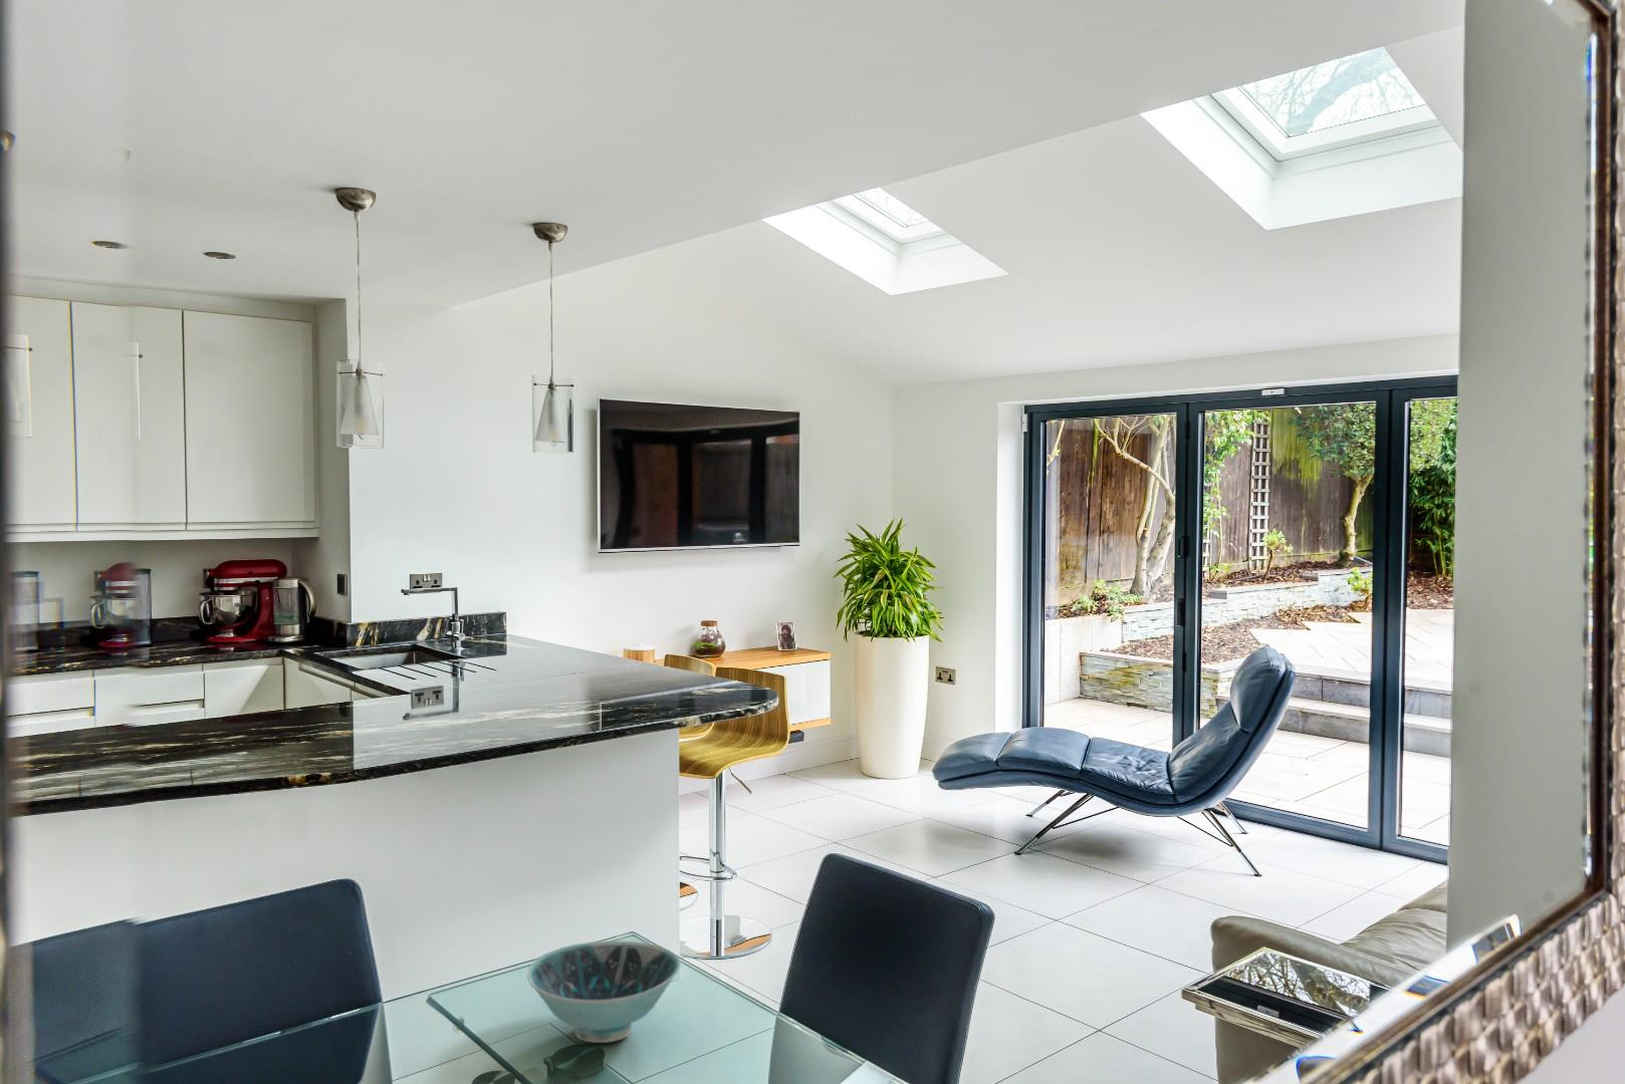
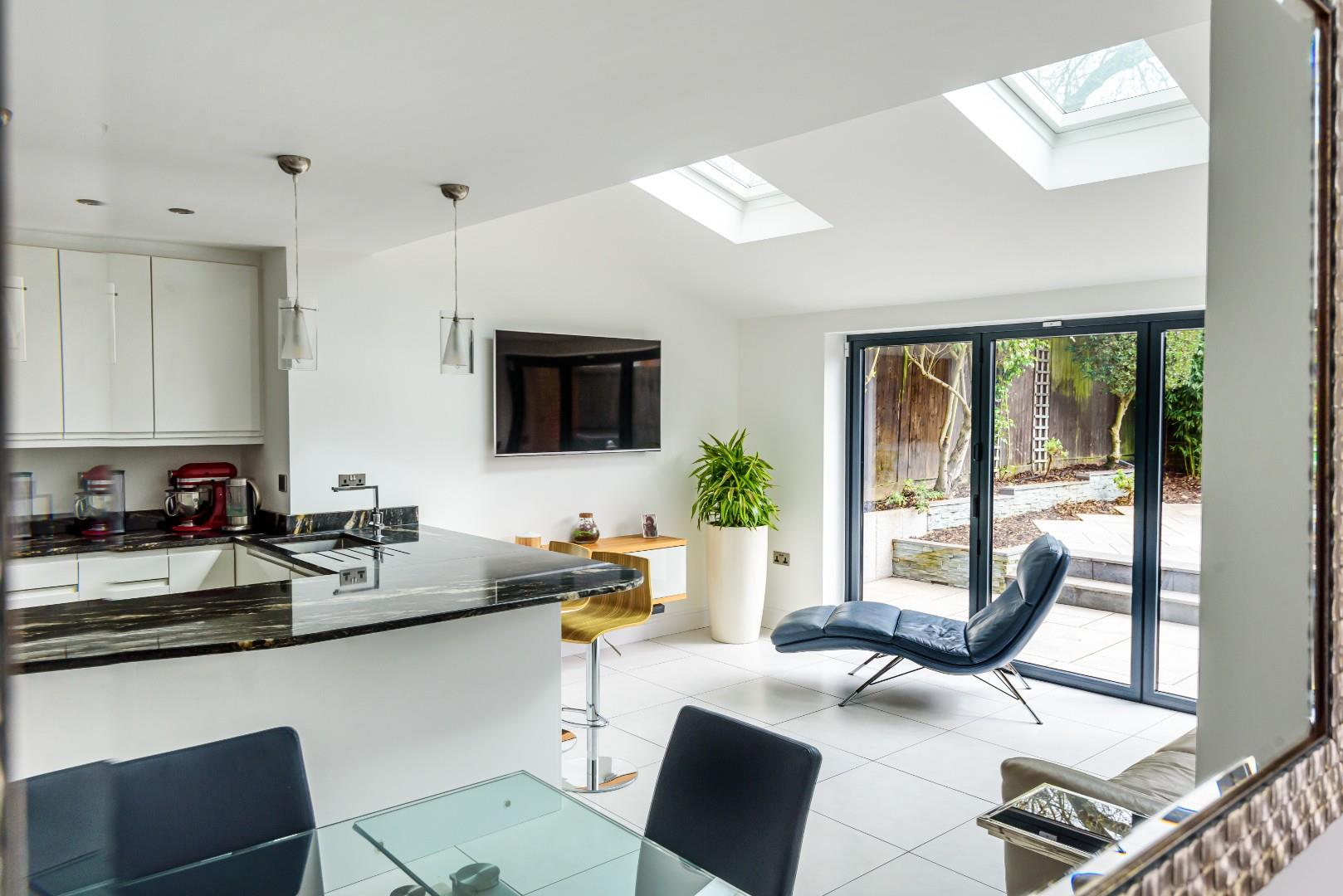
- bowl (605, 998)
